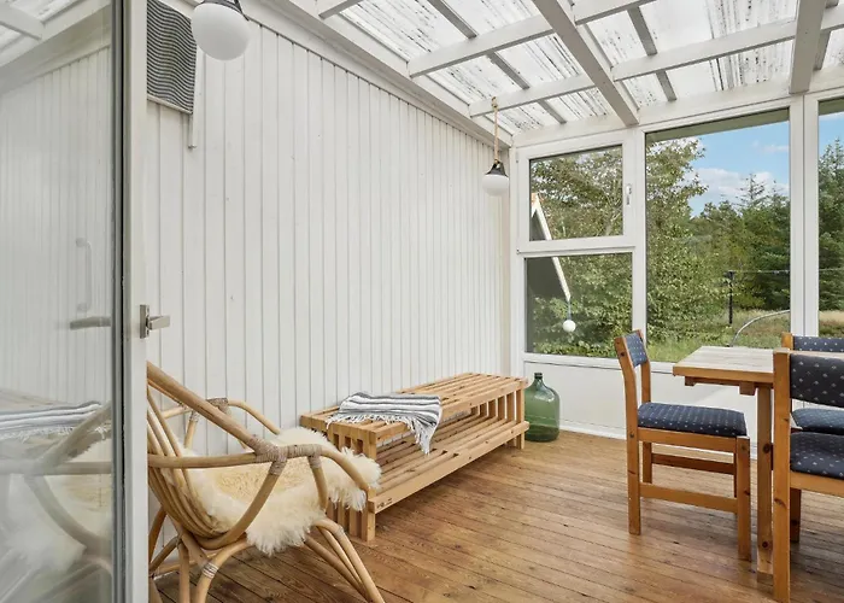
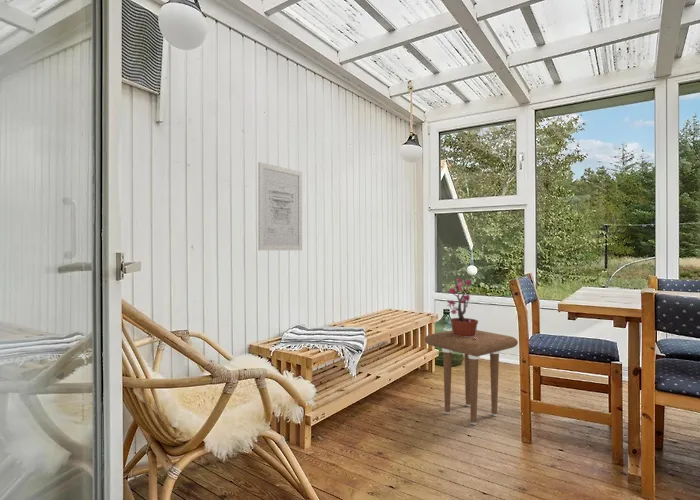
+ side table (470, 374)
+ wall art (281, 208)
+ potted plant (466, 306)
